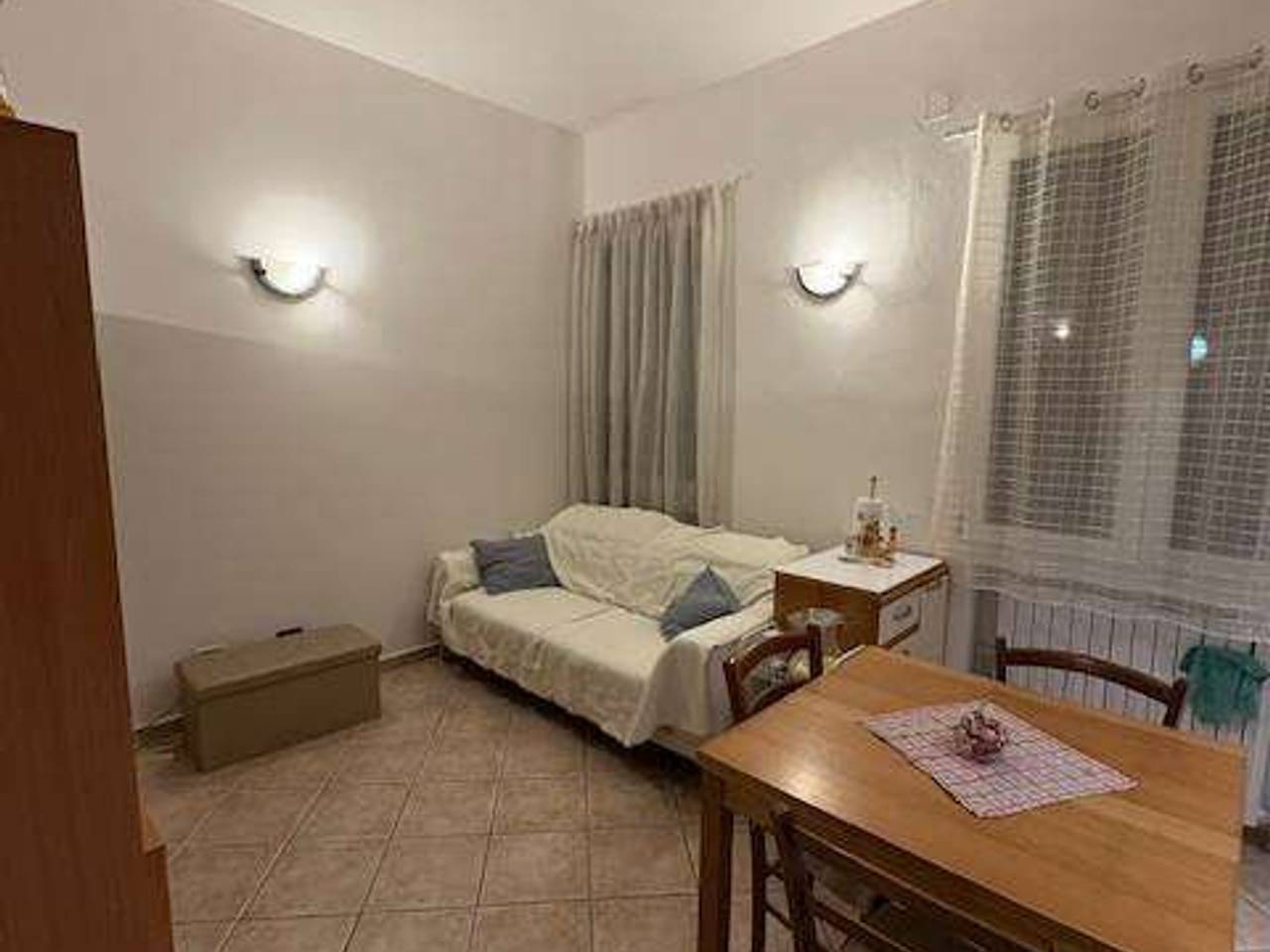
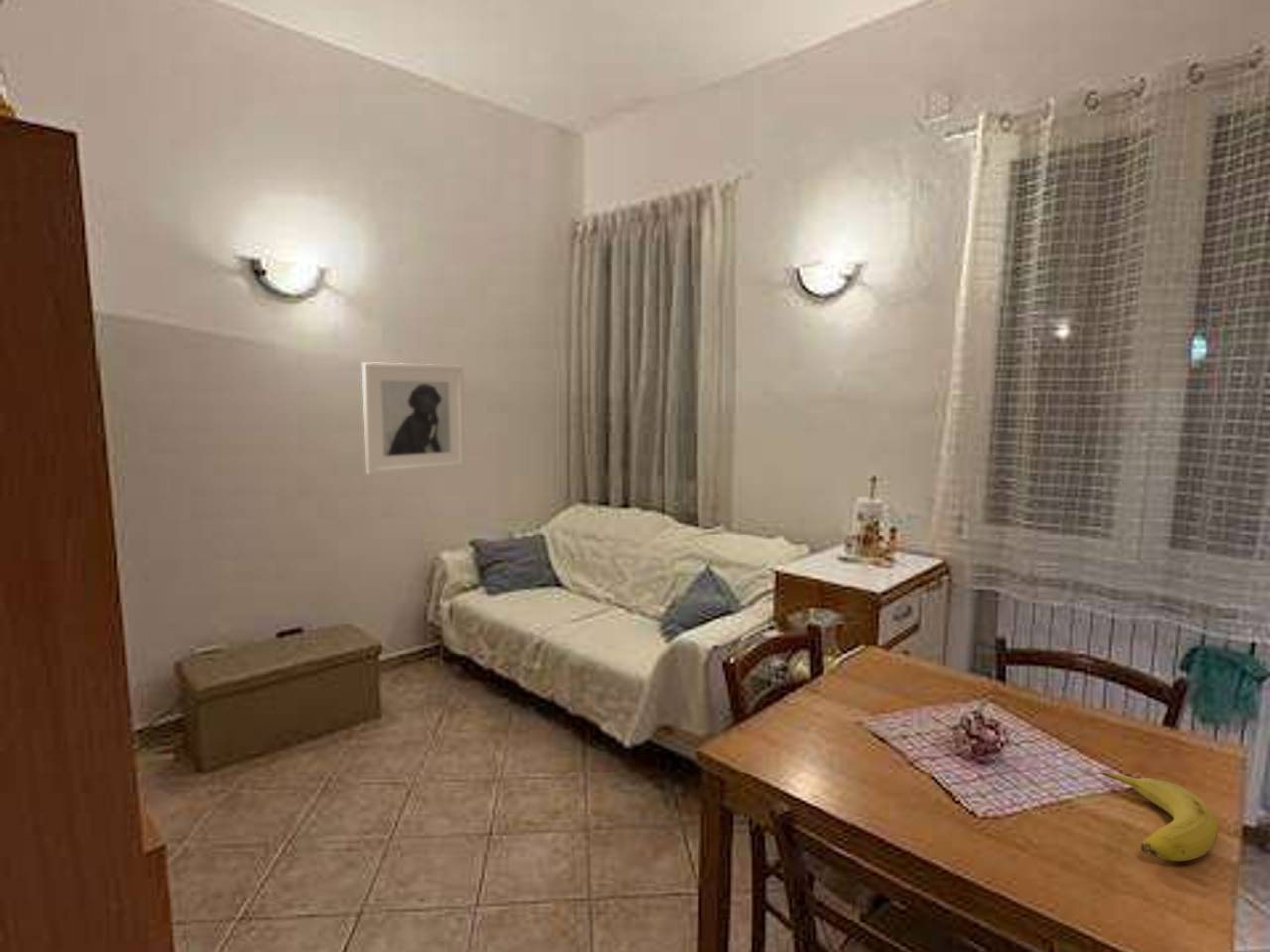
+ fruit (1145, 797)
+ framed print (417, 417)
